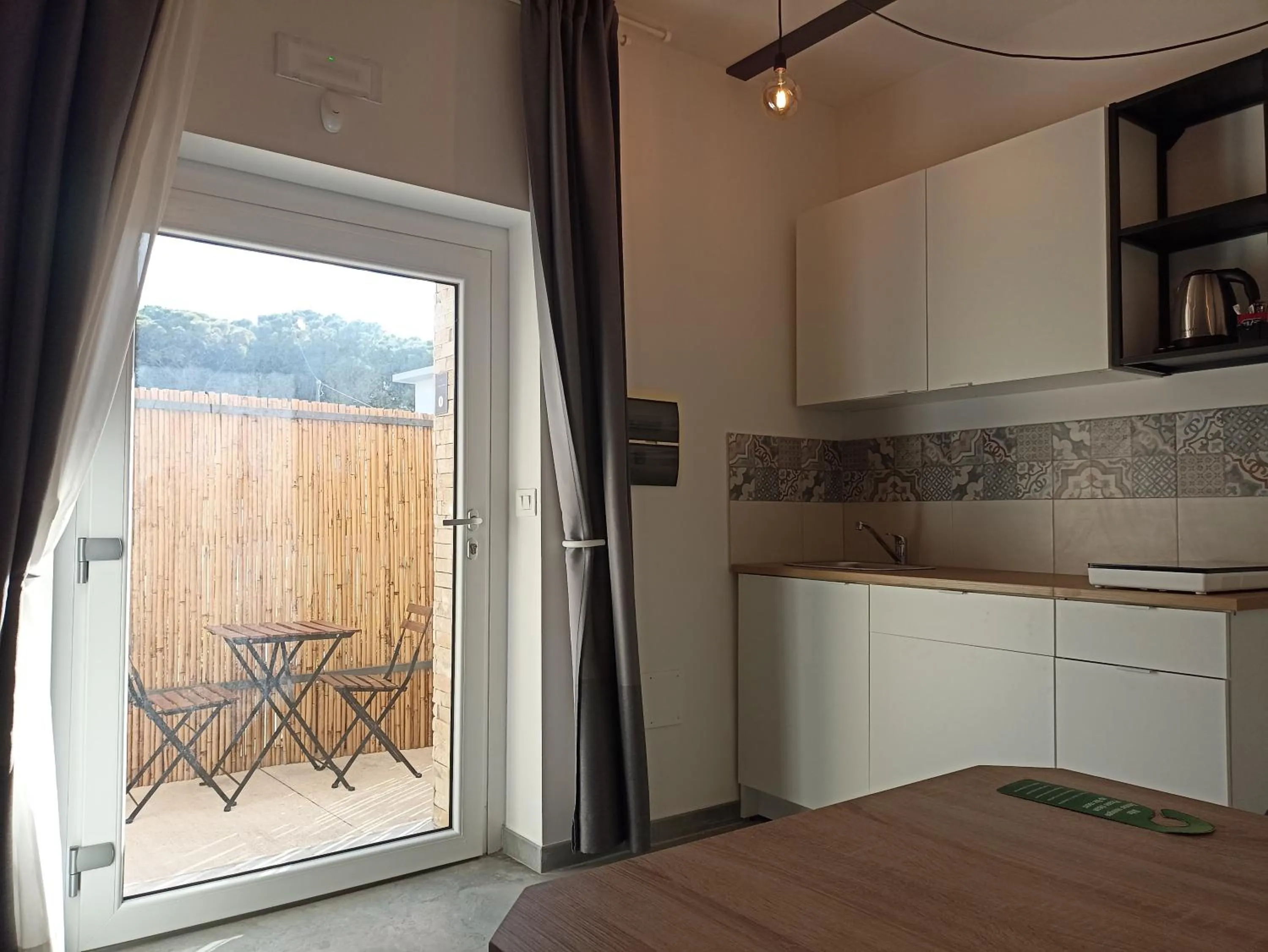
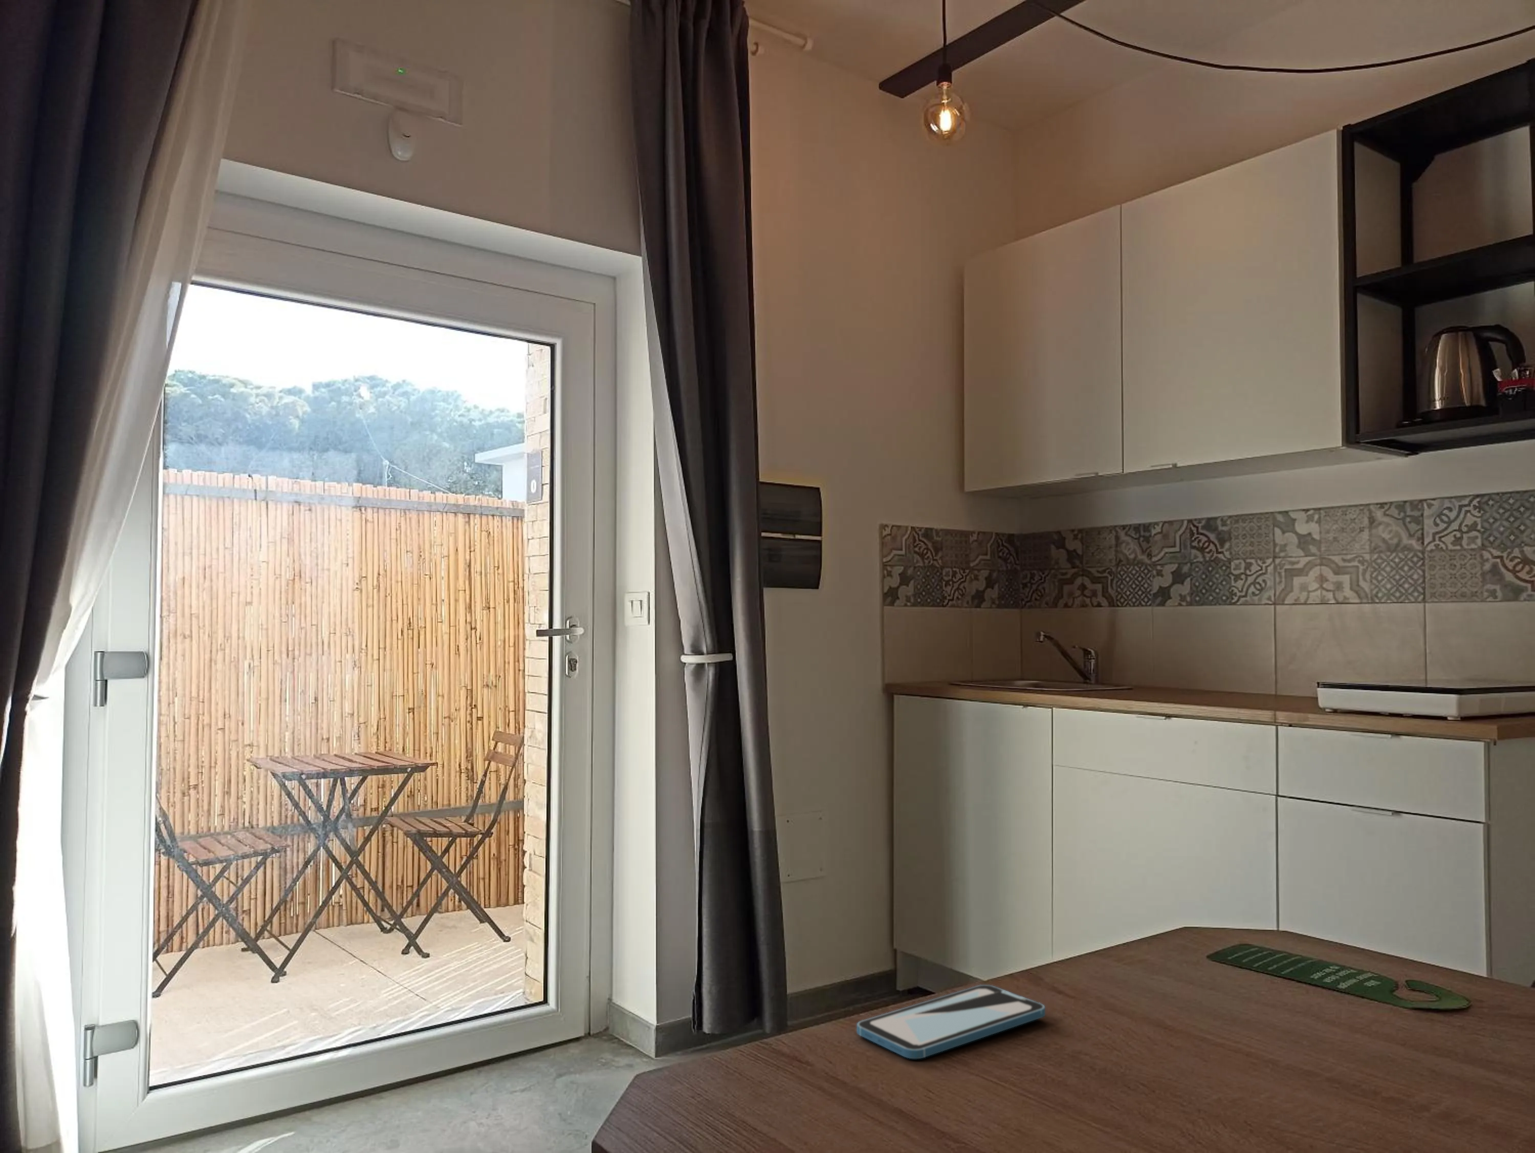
+ smartphone (953, 1019)
